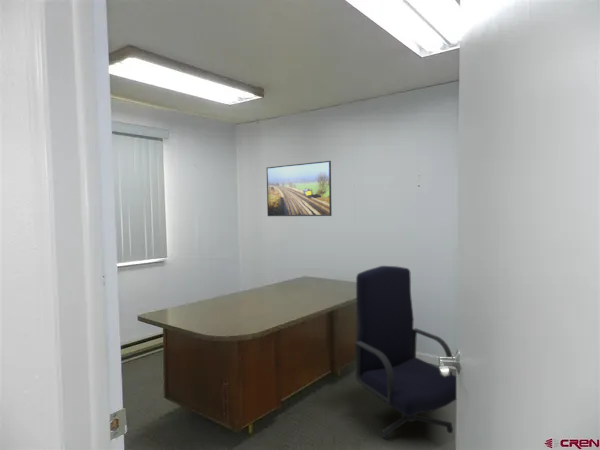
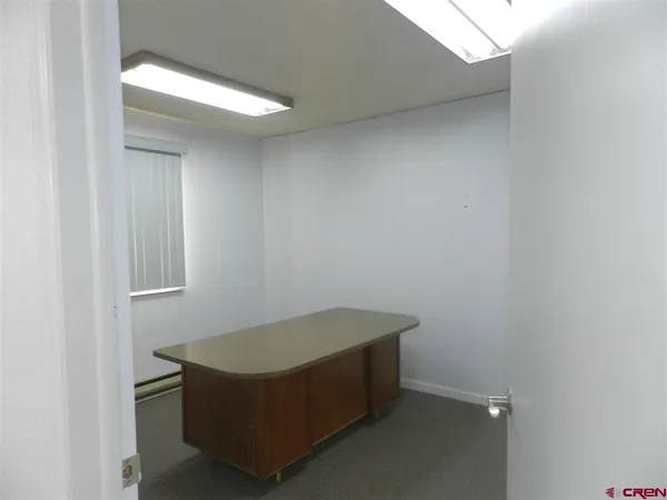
- office chair (409, 347)
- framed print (297, 190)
